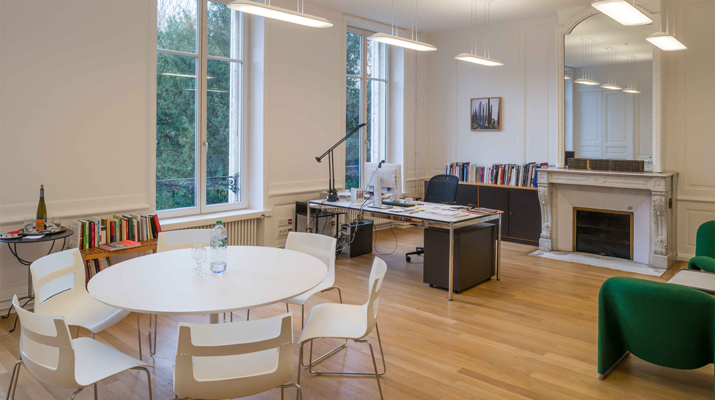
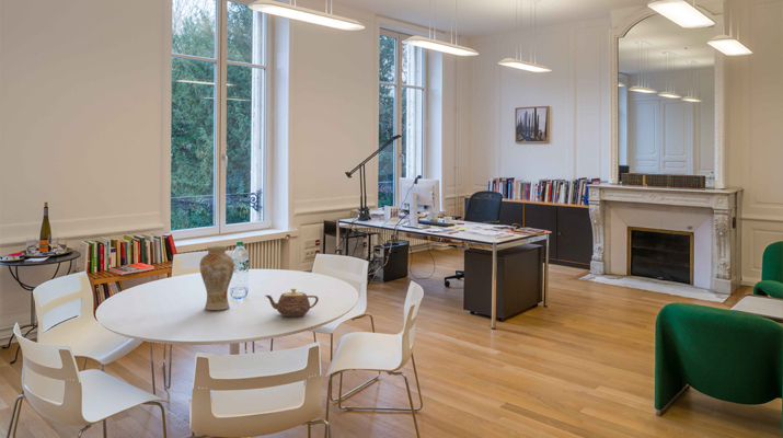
+ vase (217, 277)
+ teapot (291, 301)
